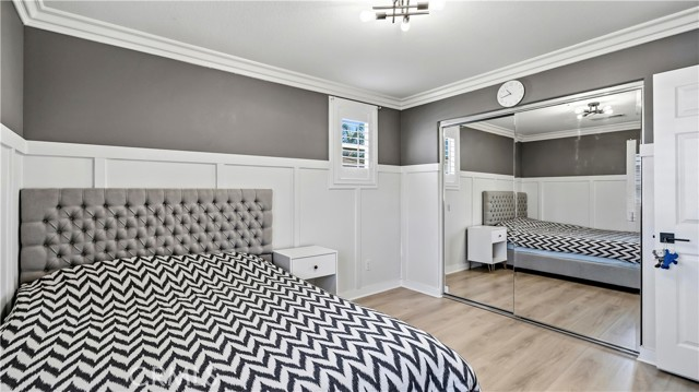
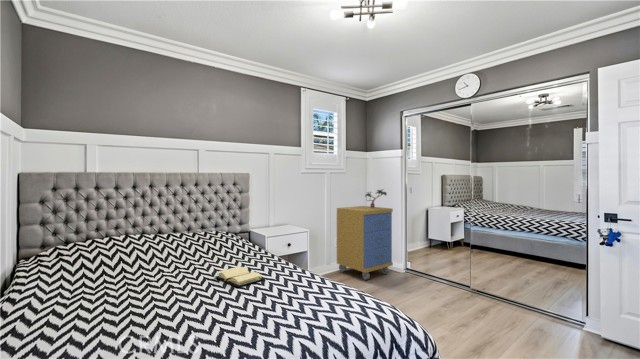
+ potted plant (376, 197)
+ book (238, 275)
+ storage cabinet (364, 240)
